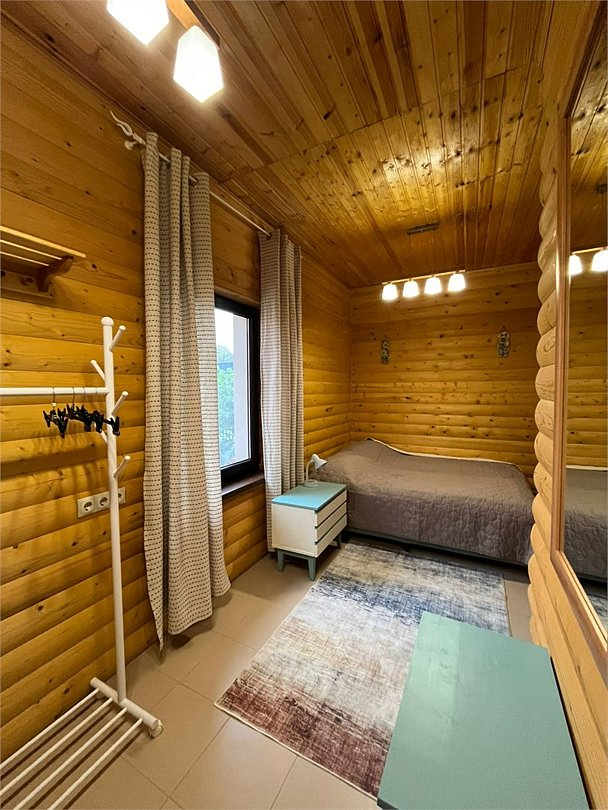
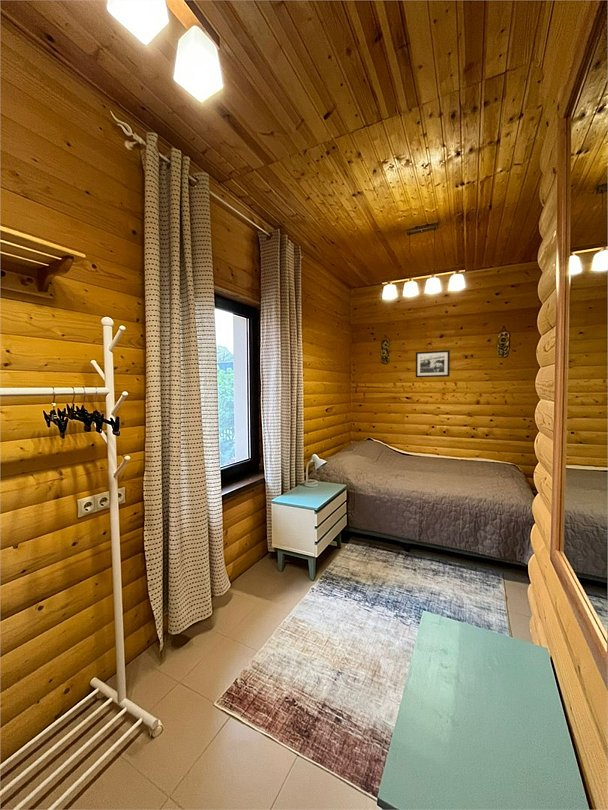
+ picture frame (432, 364)
